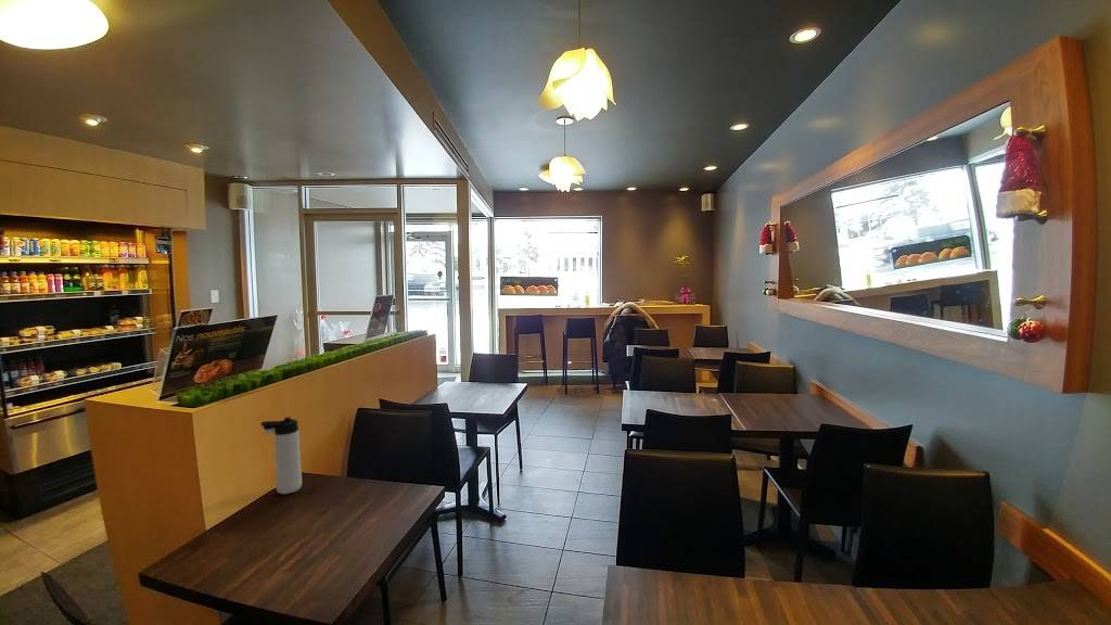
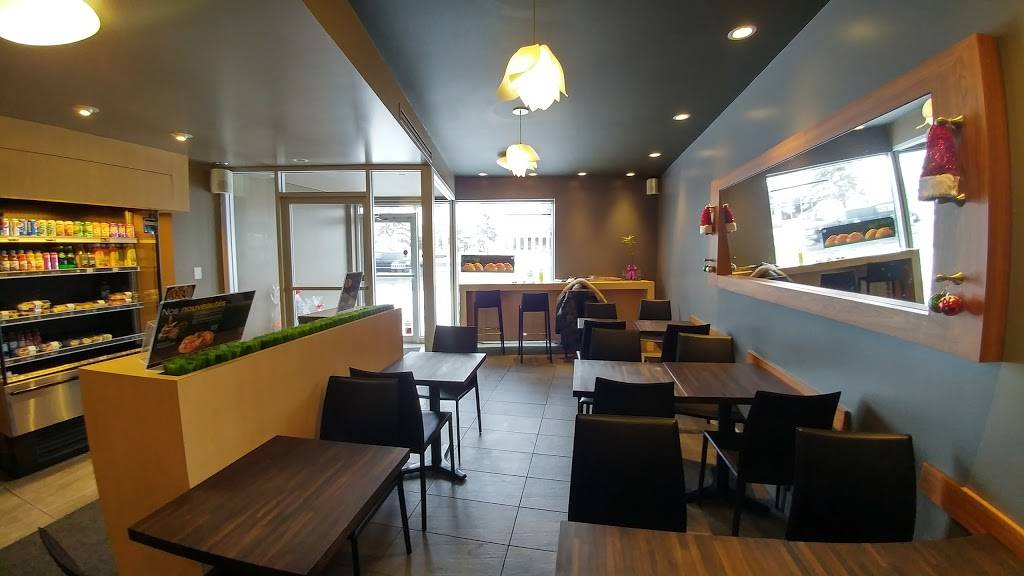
- thermos bottle (281, 455)
